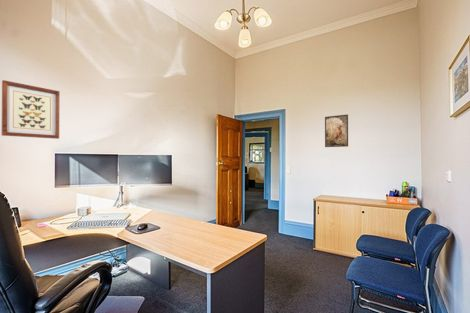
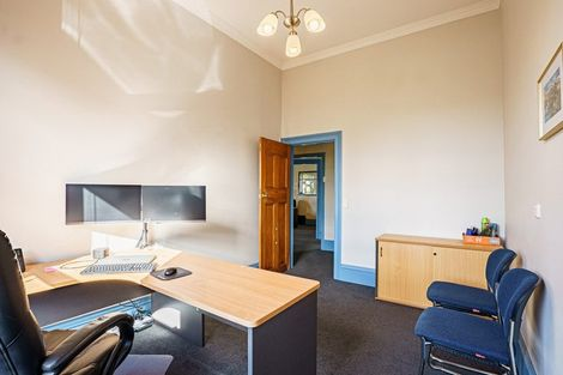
- wall art (32, 111)
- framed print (336, 131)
